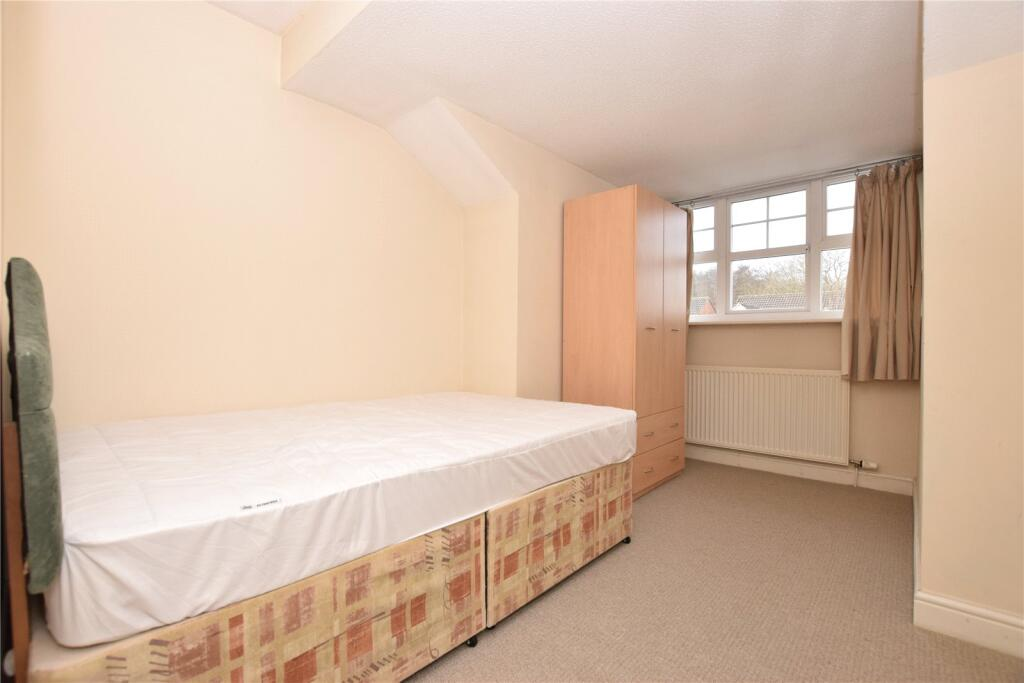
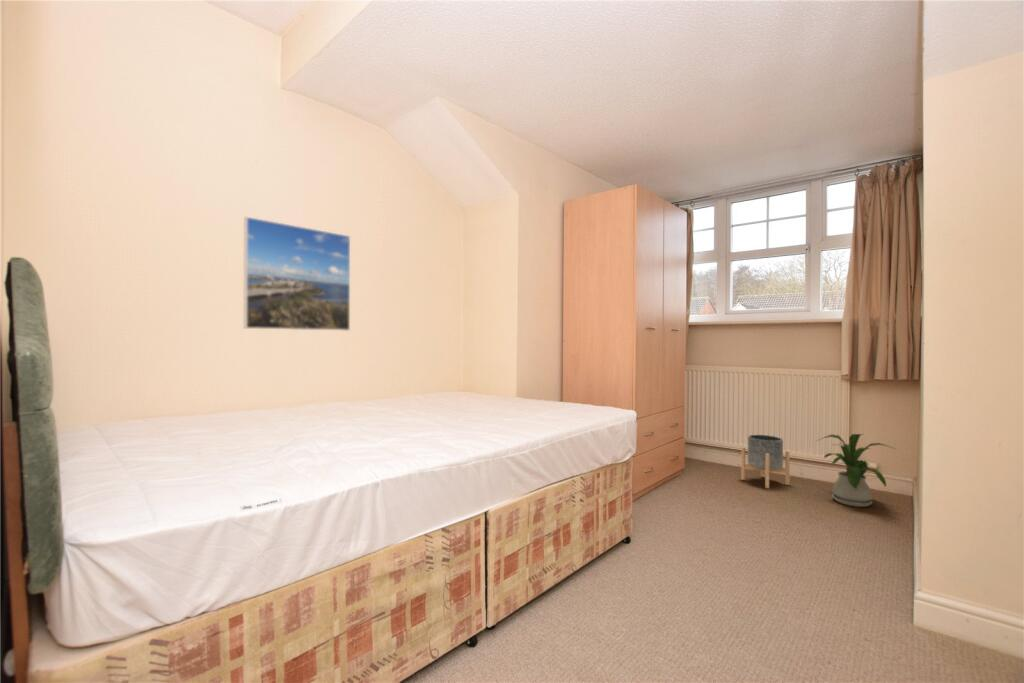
+ planter (765, 459)
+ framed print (301, 278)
+ house plant (855, 464)
